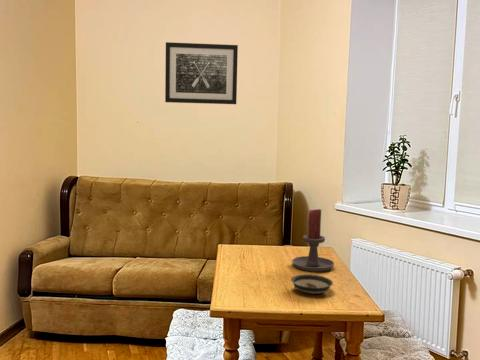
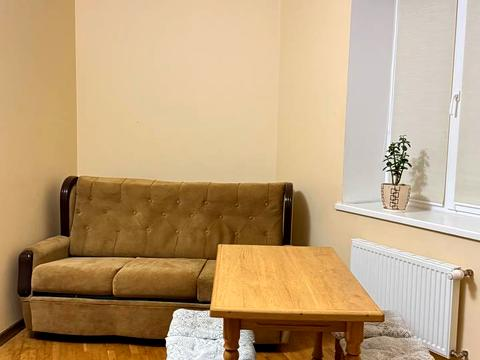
- candle holder (313, 236)
- wall art (201, 73)
- saucer (311, 285)
